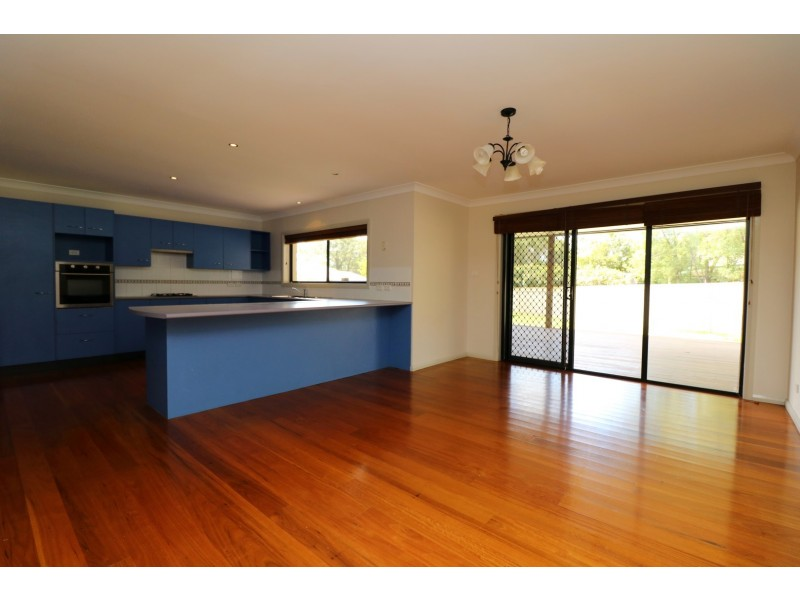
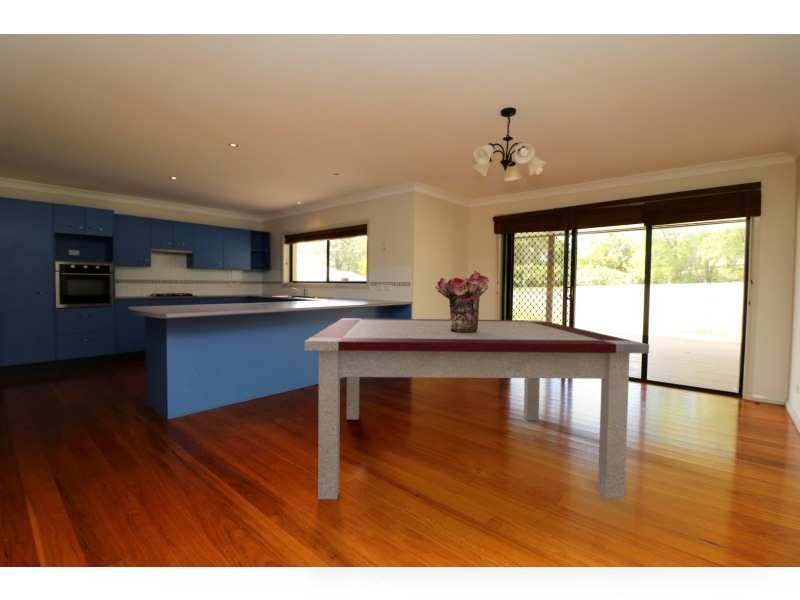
+ dining table (454, 377)
+ bouquet (462, 300)
